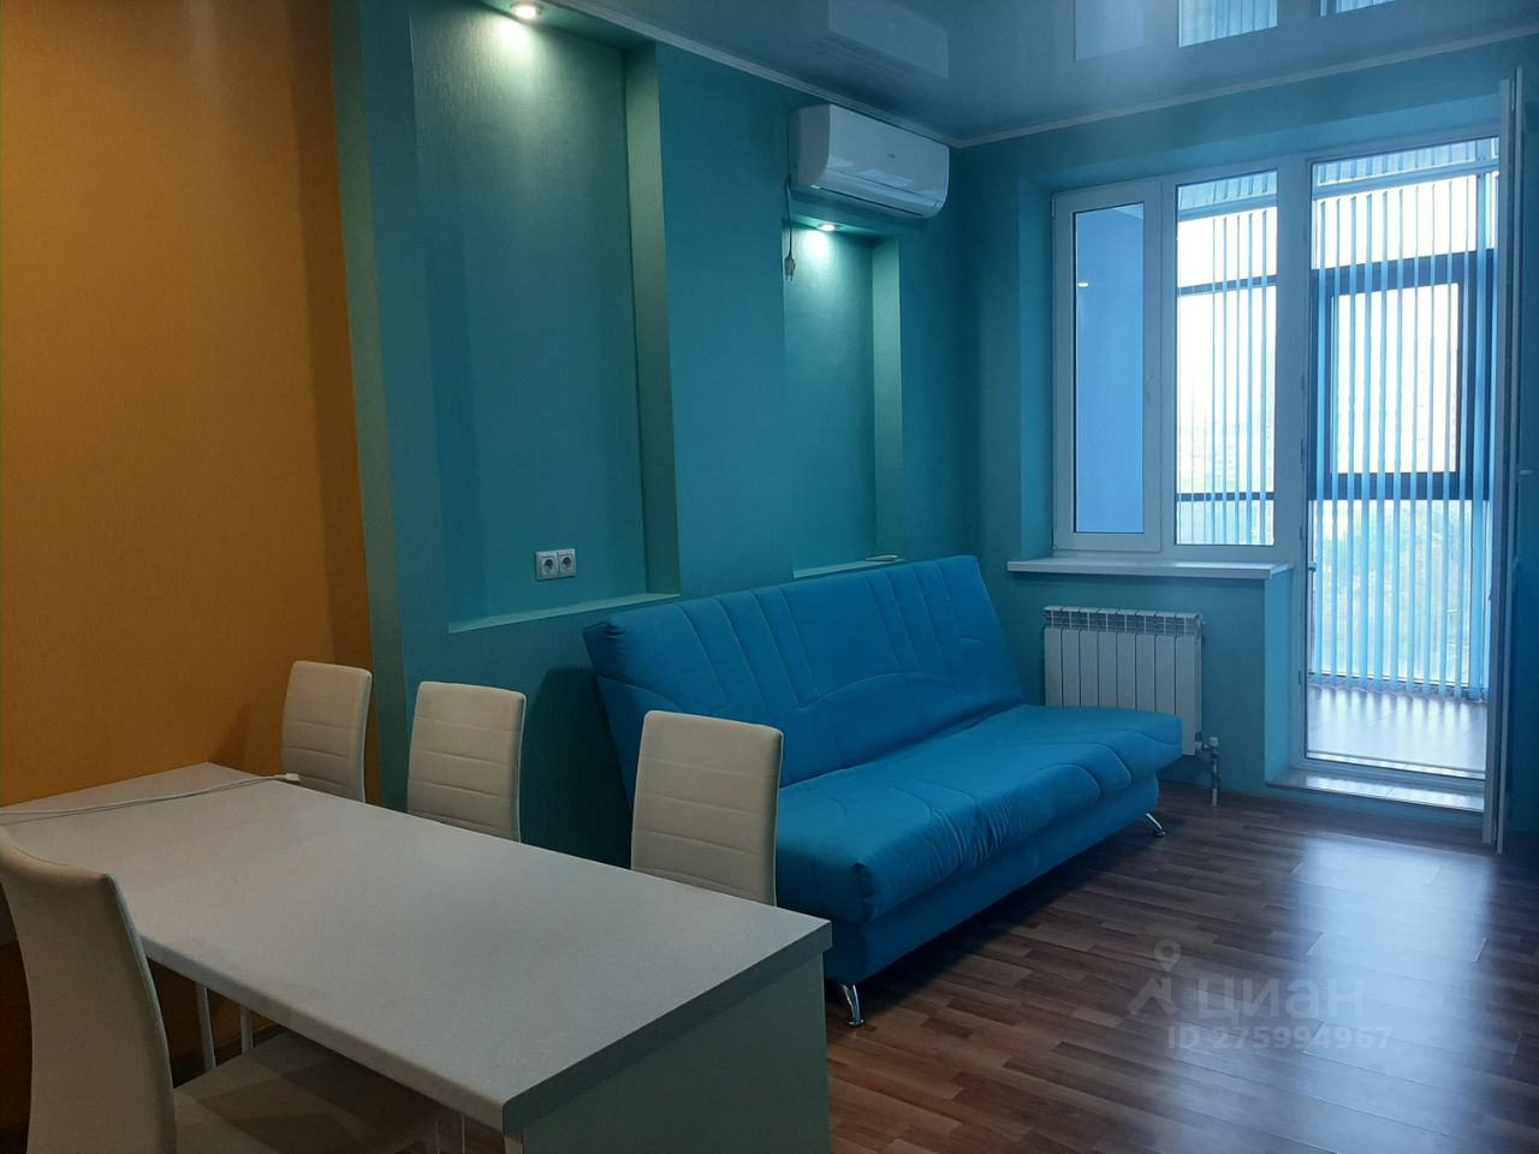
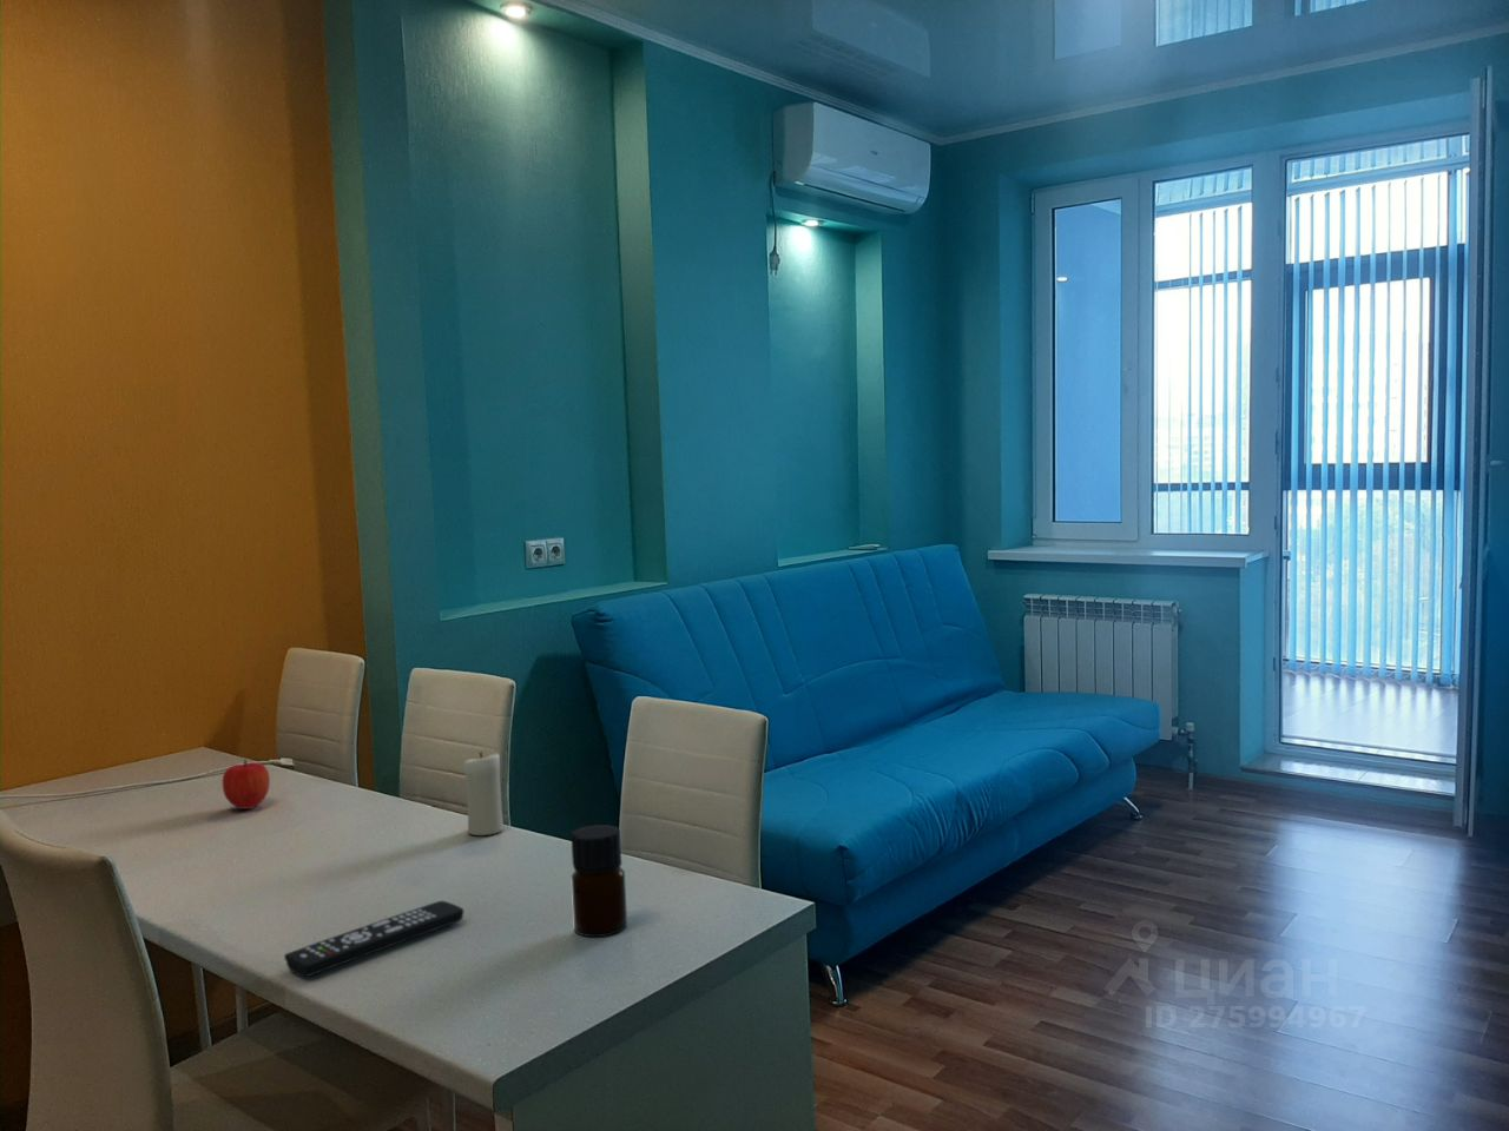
+ bottle (598, 879)
+ fruit (245, 783)
+ candle (482, 790)
+ remote control (378, 936)
